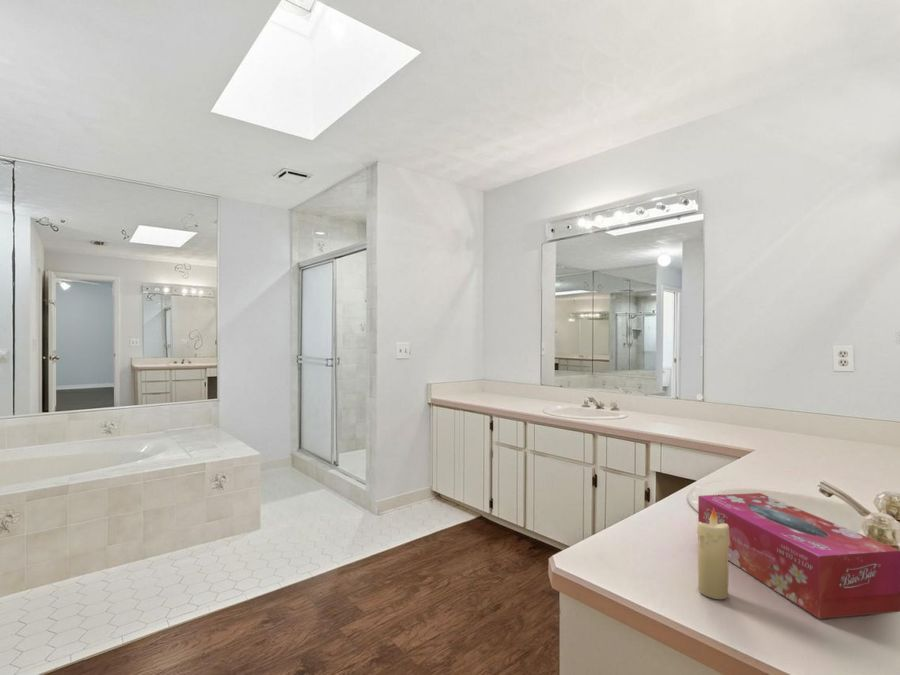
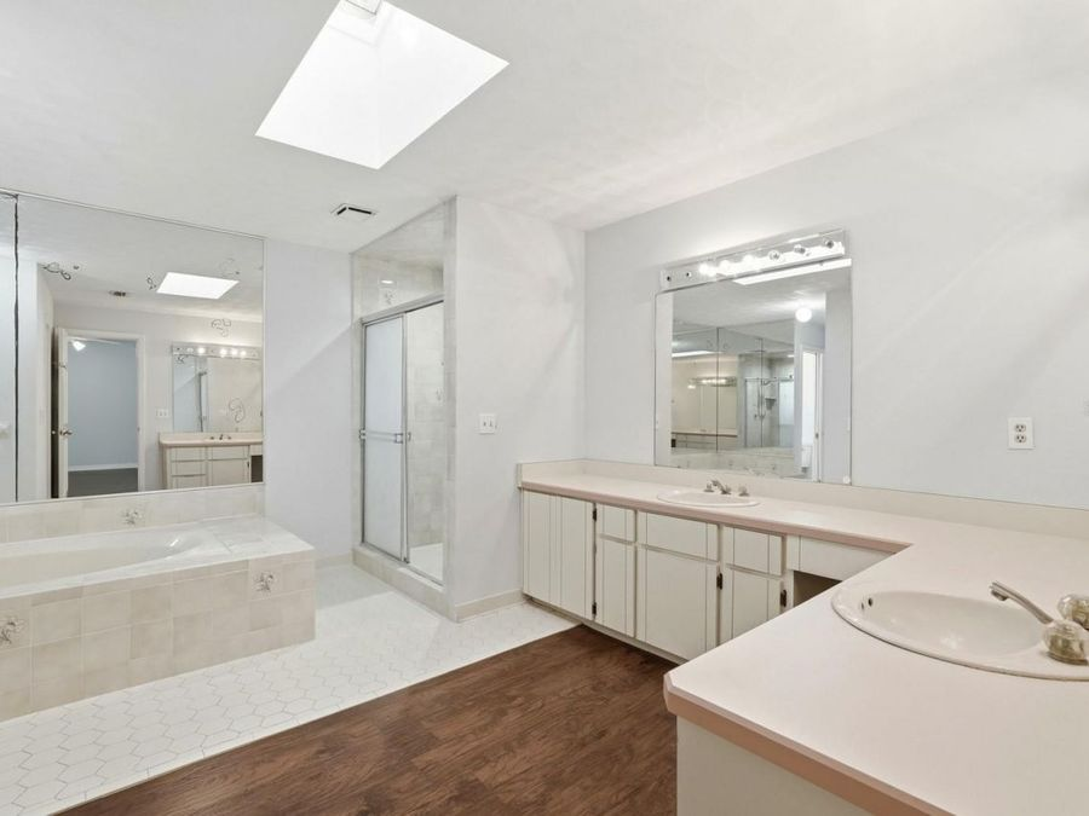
- candle (712, 550)
- tissue box (784, 545)
